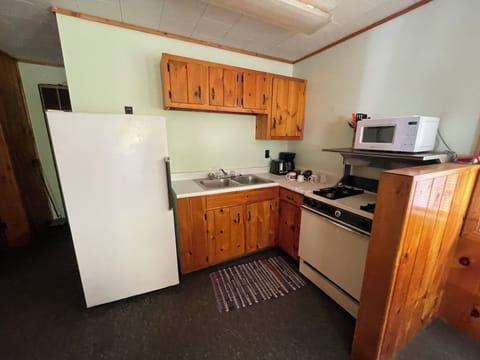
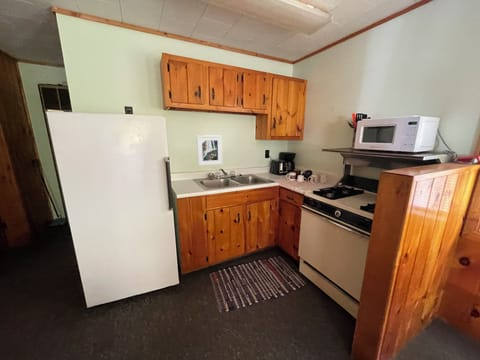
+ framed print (210, 150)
